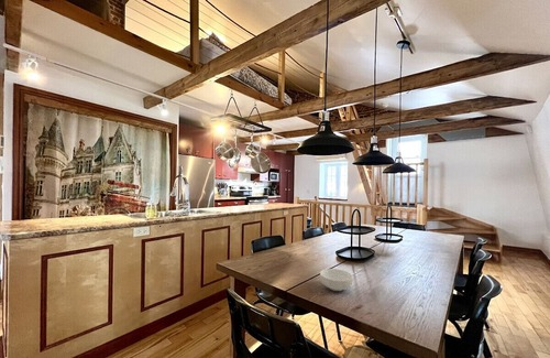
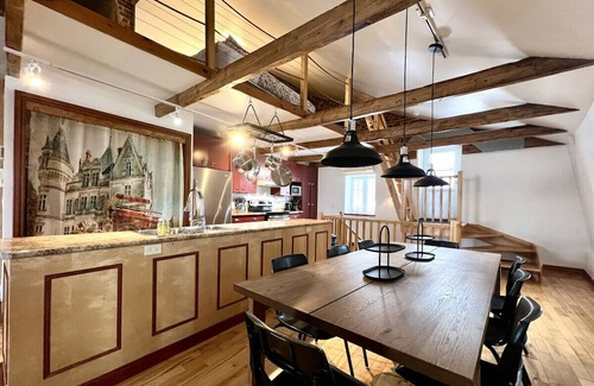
- cereal bowl (336, 281)
